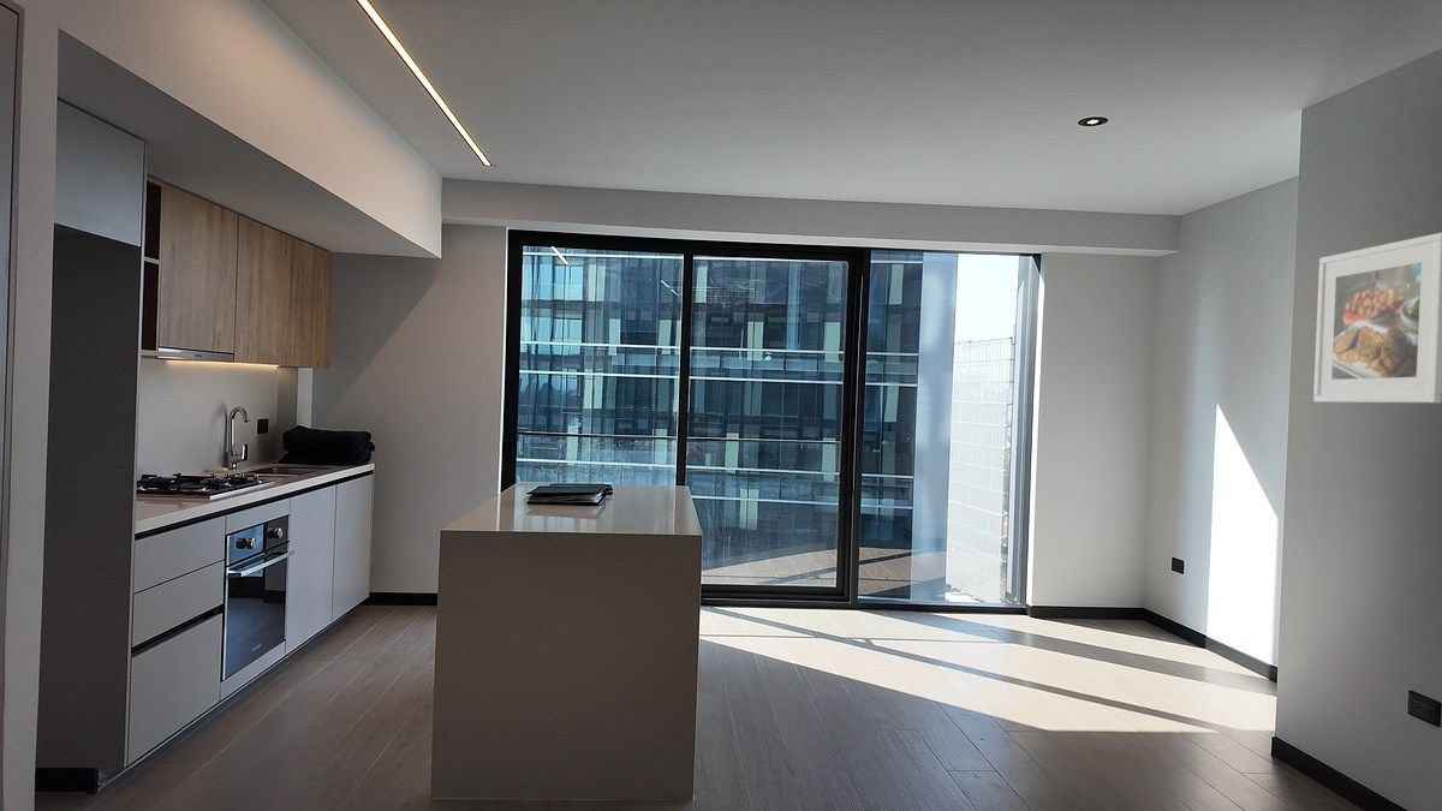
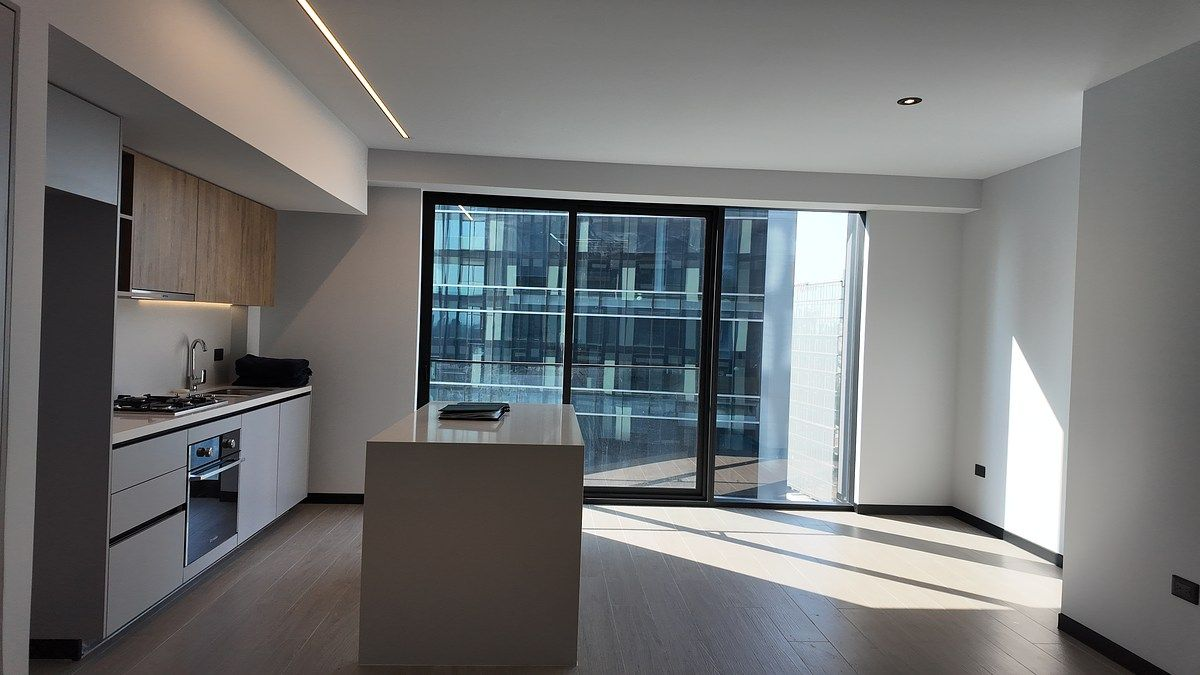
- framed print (1375, 323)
